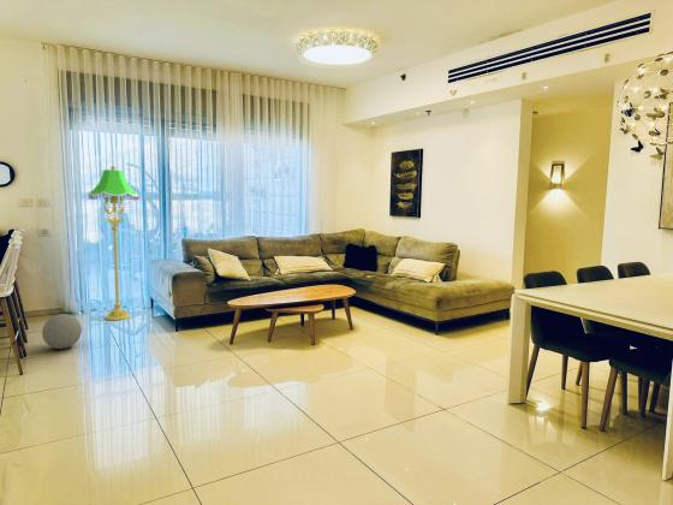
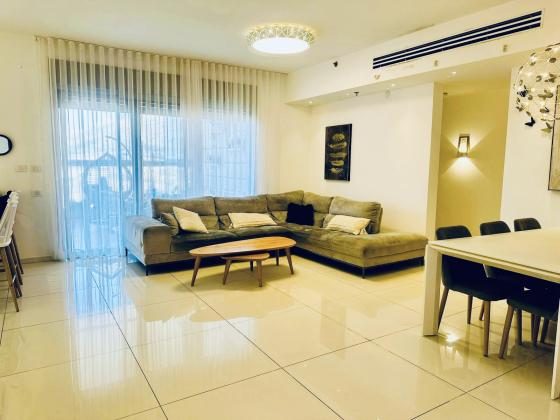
- floor lamp (115, 243)
- decorative ball (61, 331)
